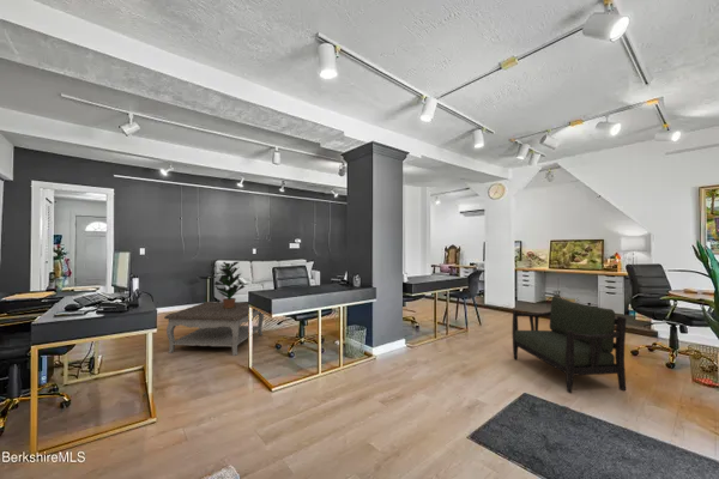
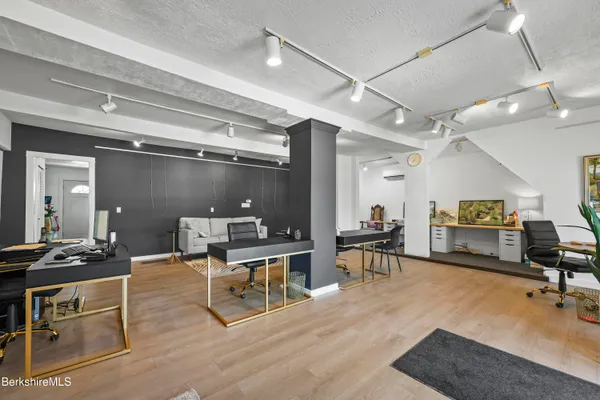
- coffee table (219, 326)
- armchair (561, 336)
- potted plant (226, 284)
